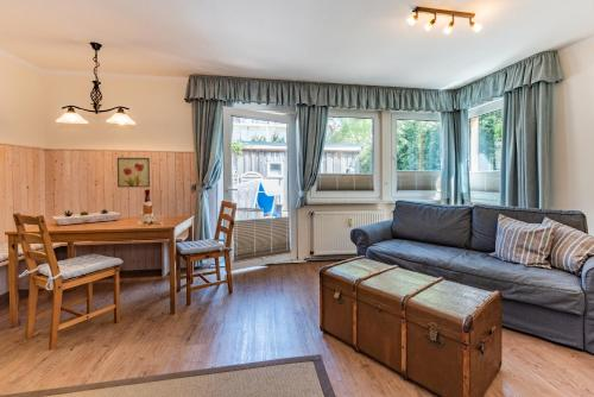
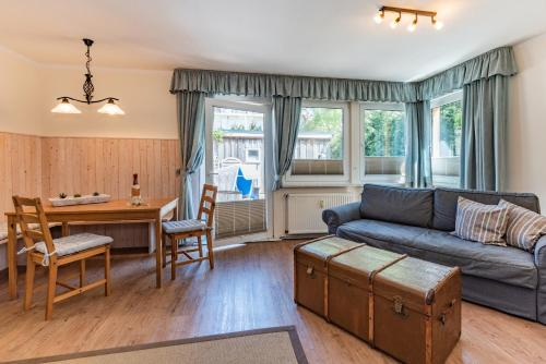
- wall art (133, 172)
